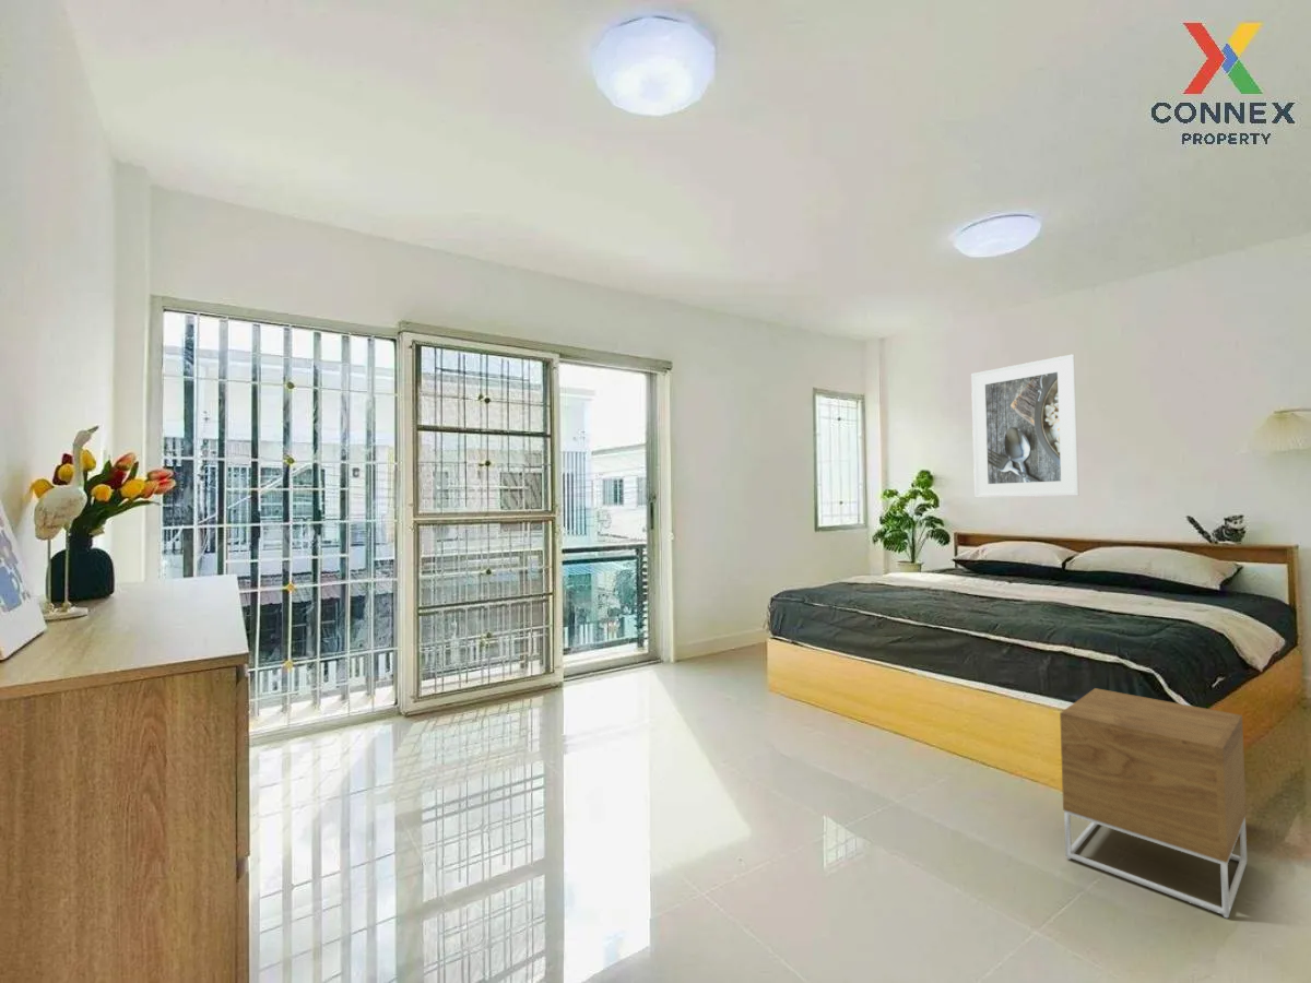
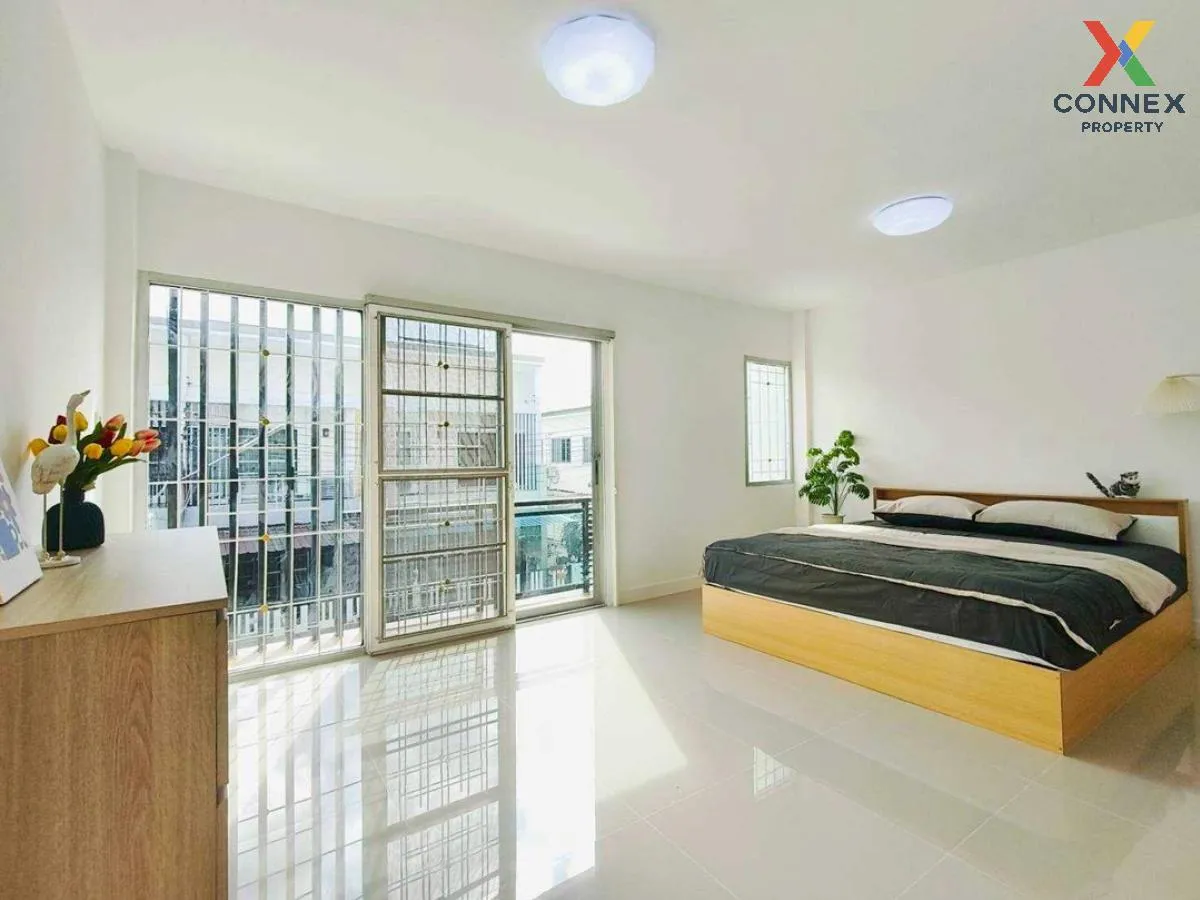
- nightstand (1153, 786)
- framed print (1021, 430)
